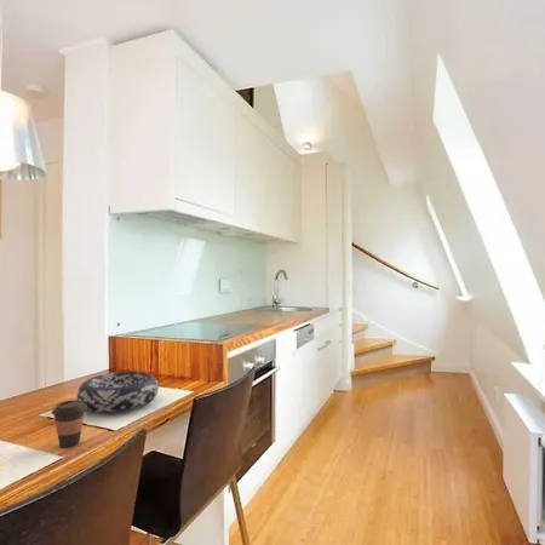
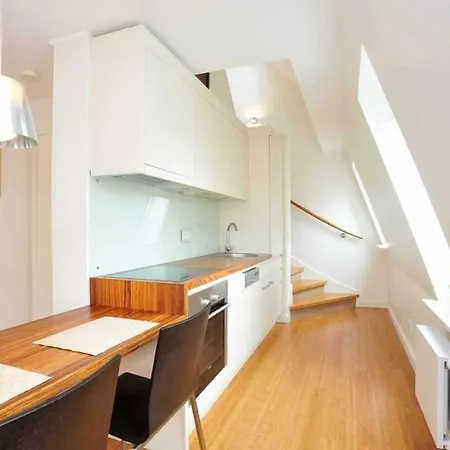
- decorative bowl (119, 391)
- coffee cup (69, 423)
